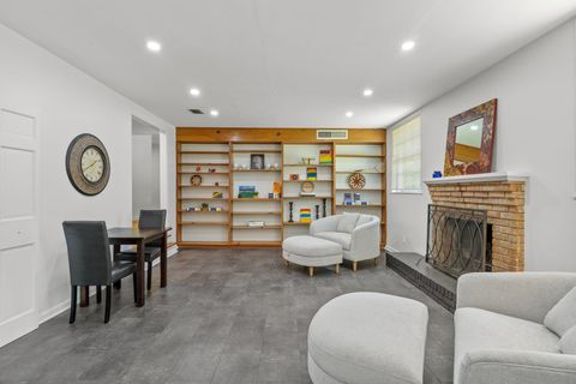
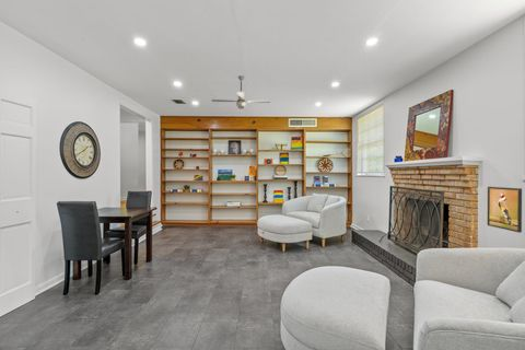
+ ceiling fan (241, 91)
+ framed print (503, 208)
